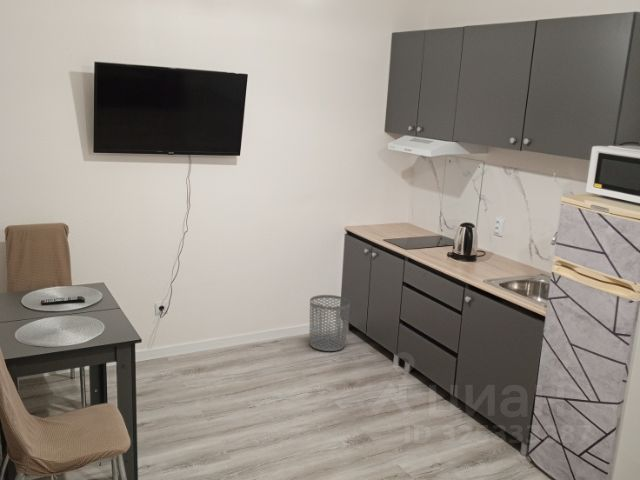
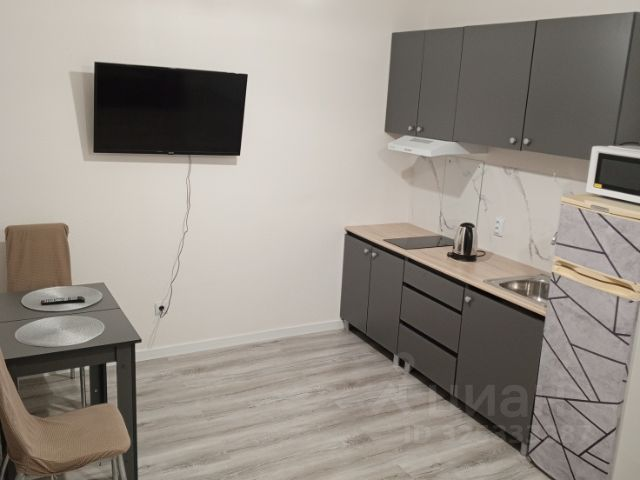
- waste bin (329, 322)
